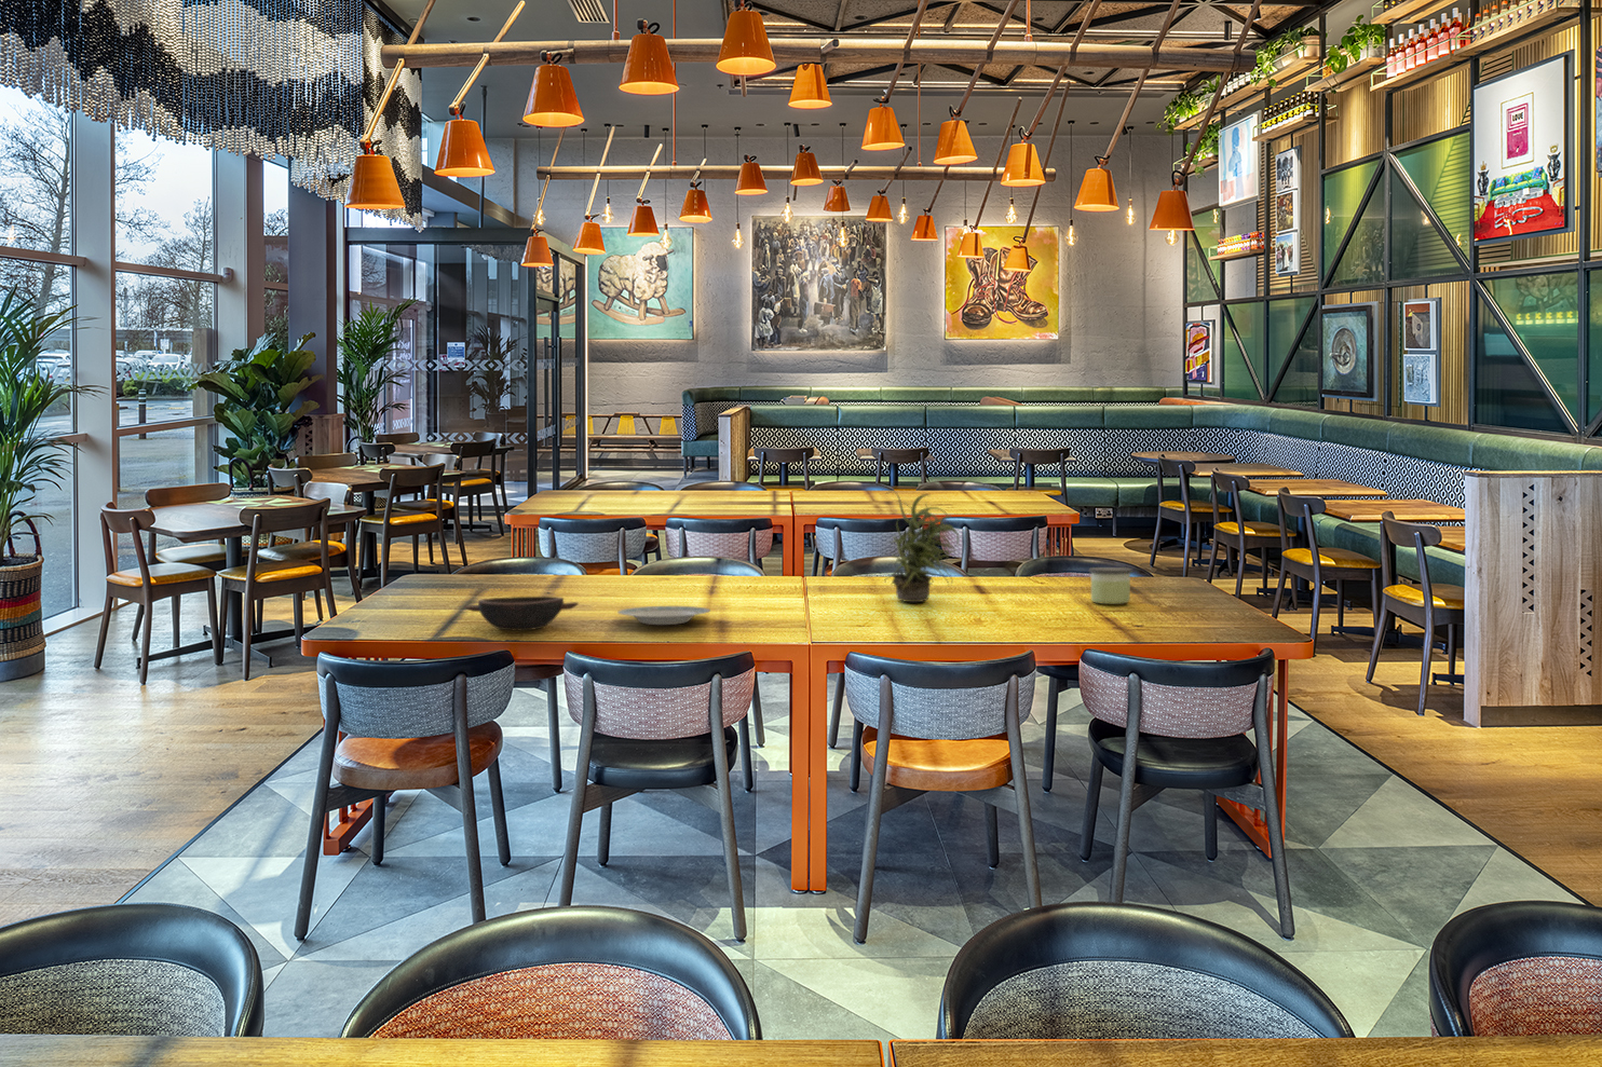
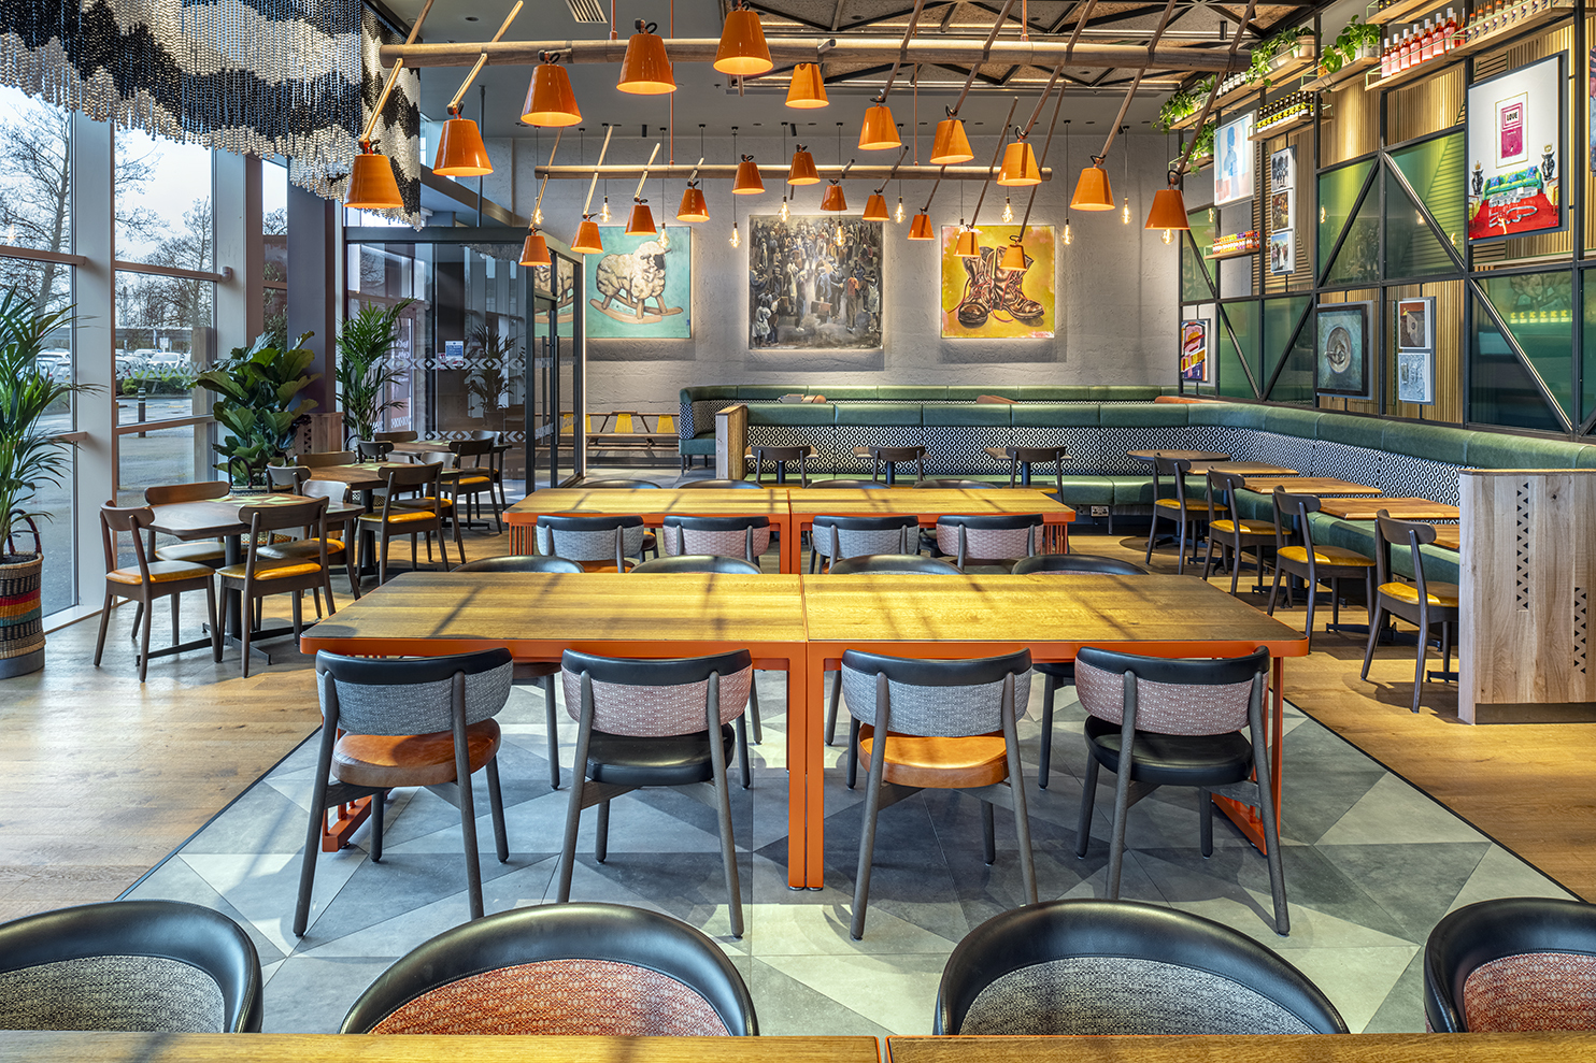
- bowl (522, 613)
- plate (663, 616)
- potted plant (921, 545)
- candle (1110, 585)
